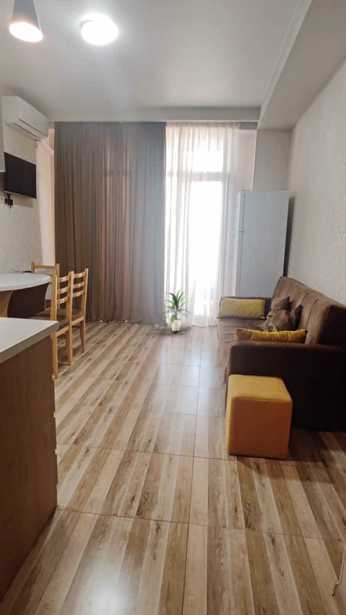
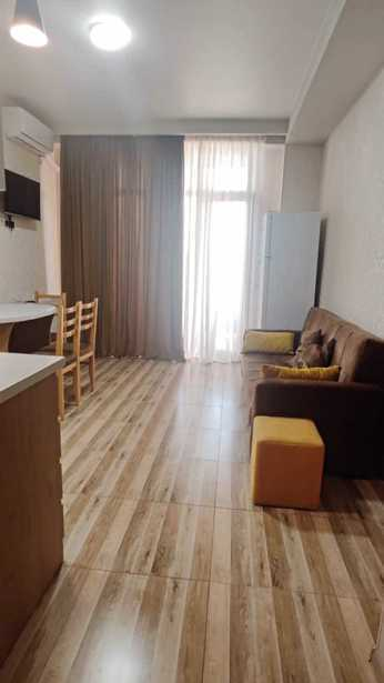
- indoor plant (176, 309)
